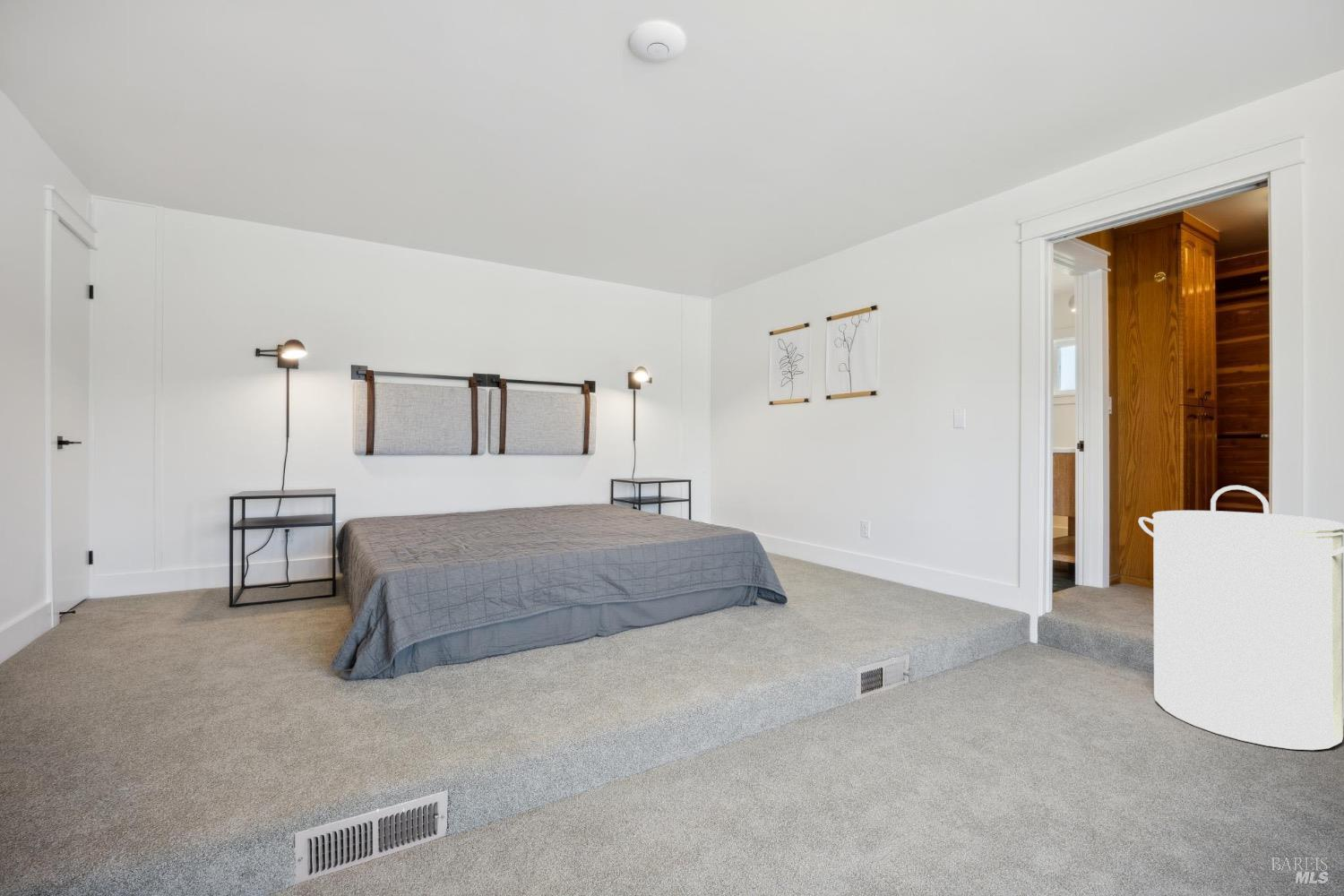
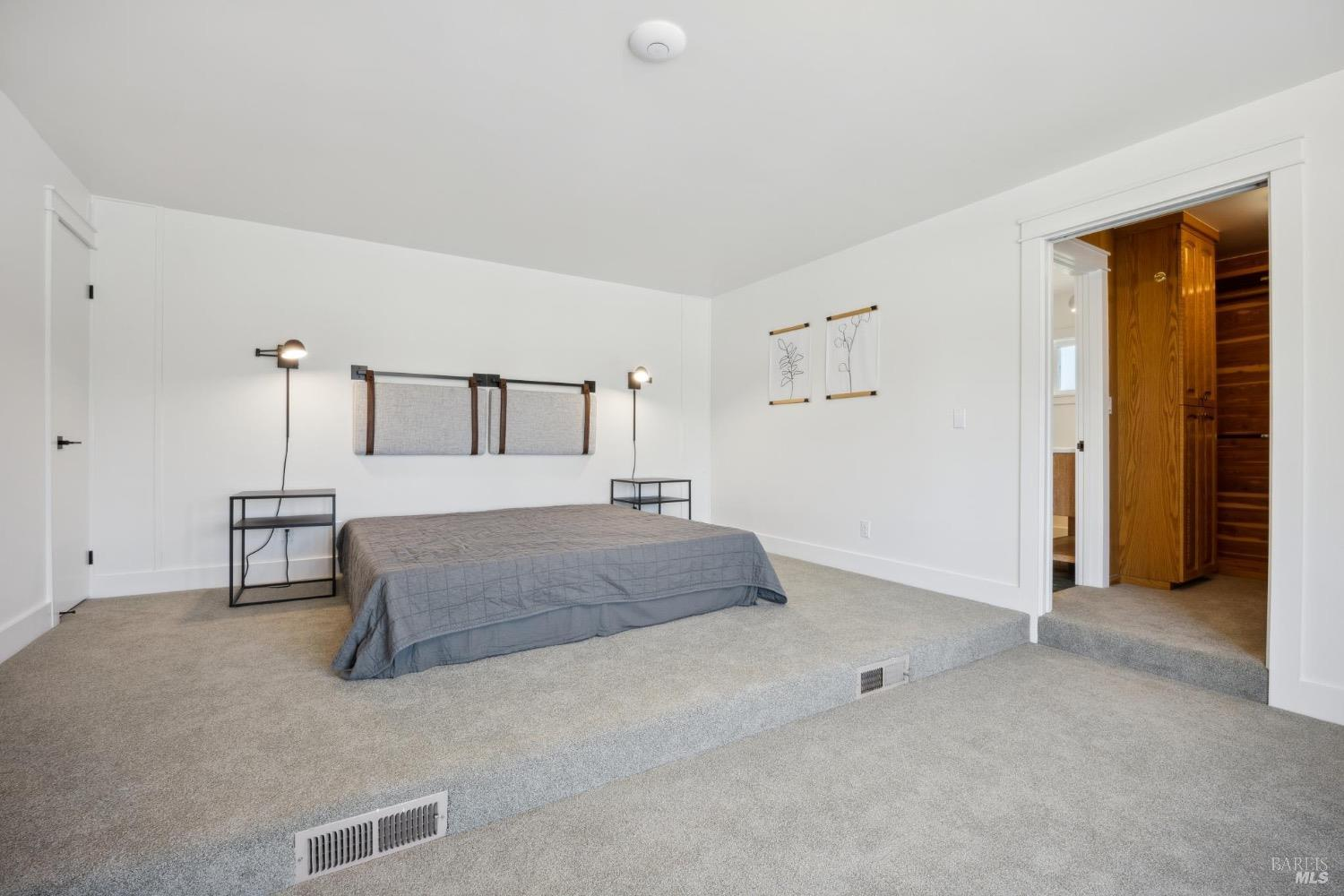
- laundry hamper (1241, 601)
